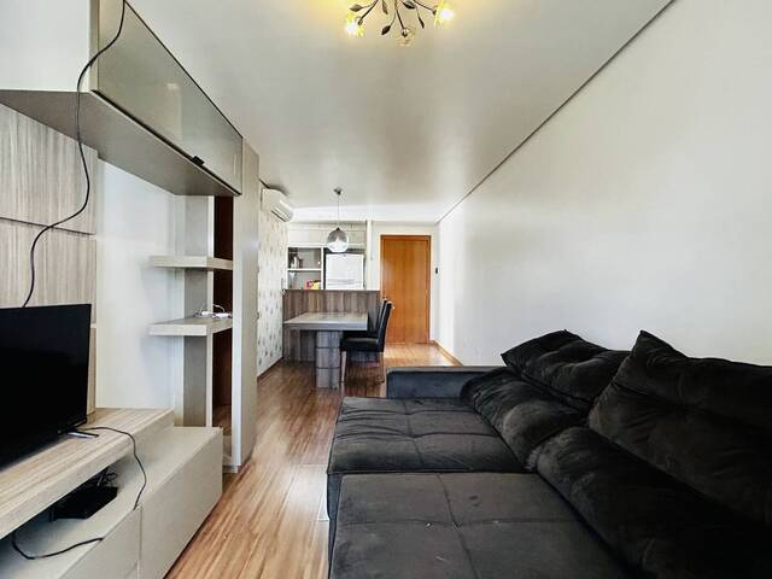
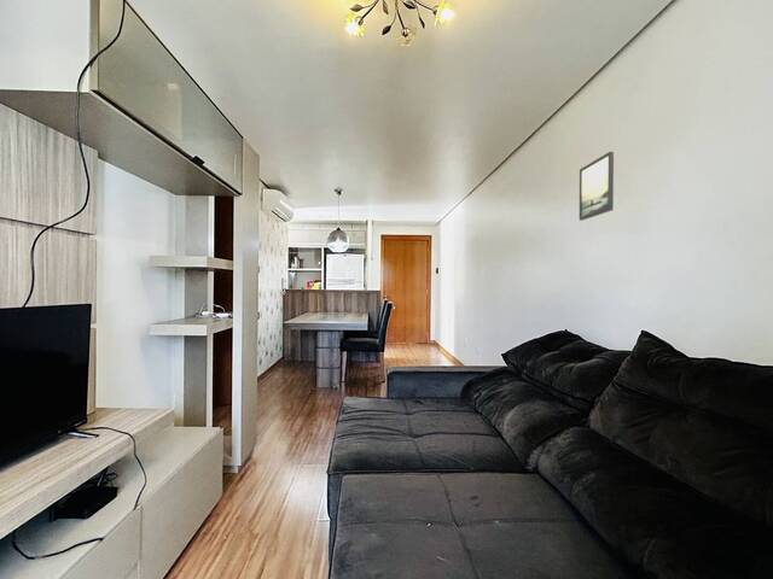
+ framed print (594, 188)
